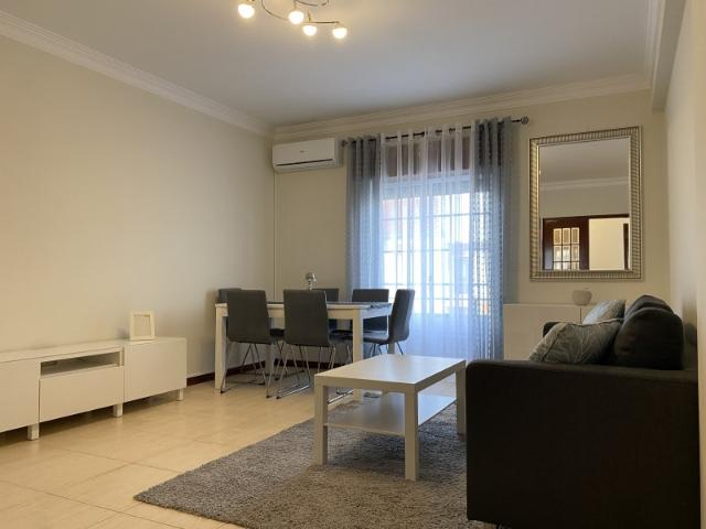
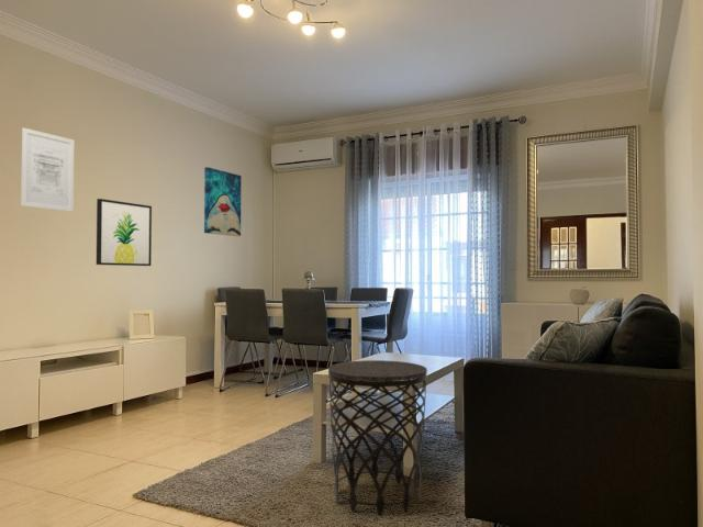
+ wall art (48, 171)
+ wall art (125, 234)
+ wall art (223, 203)
+ side table (381, 430)
